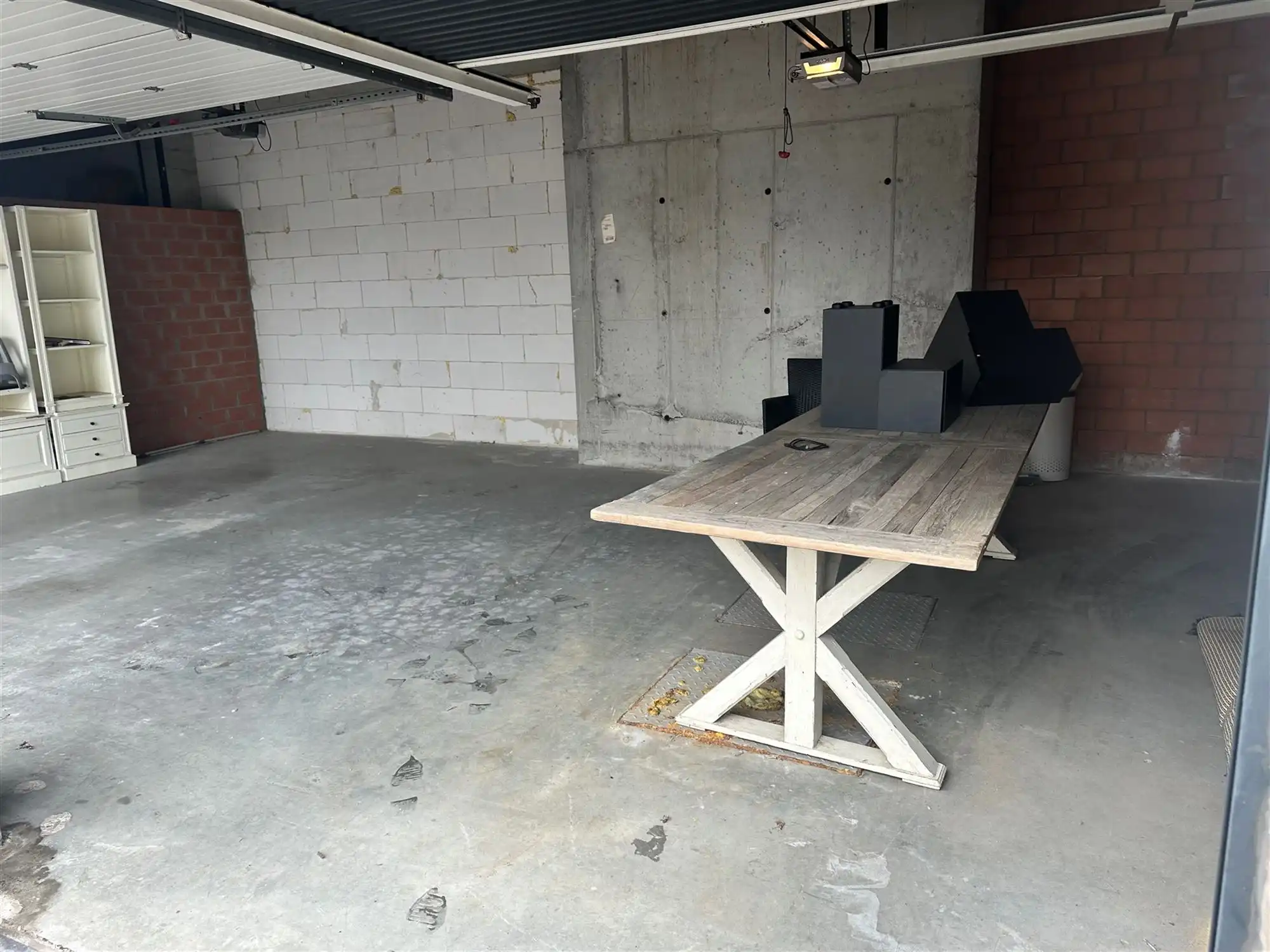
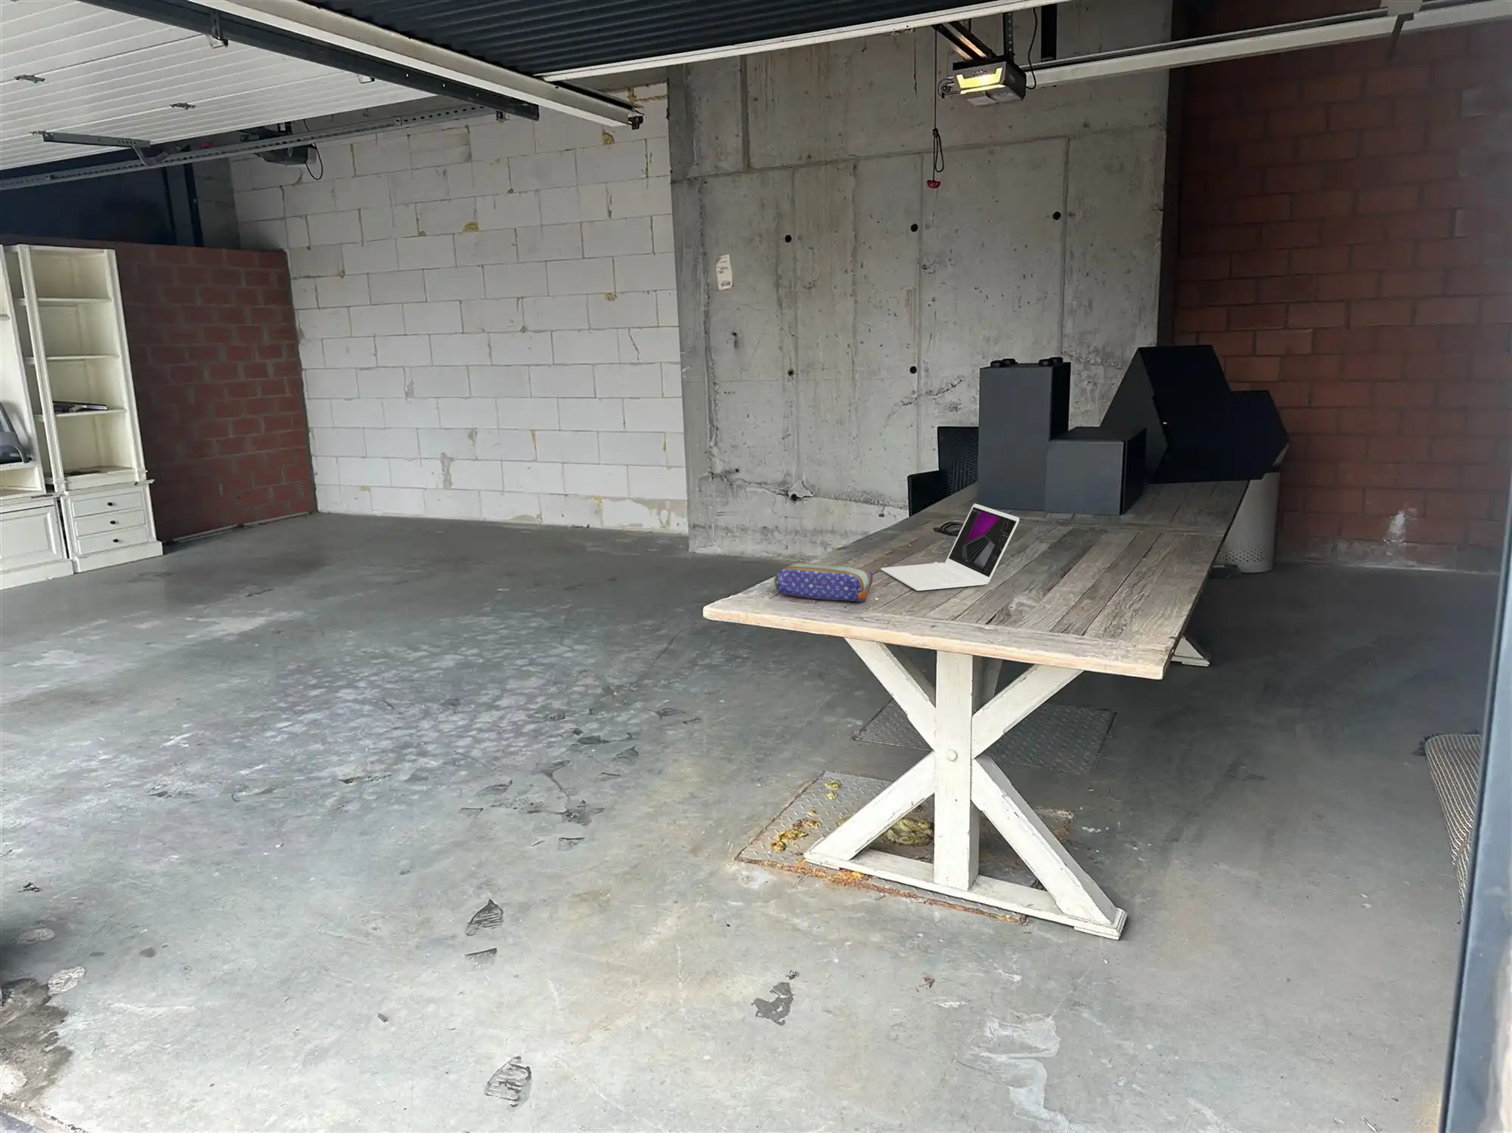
+ laptop (954, 545)
+ pencil case (824, 581)
